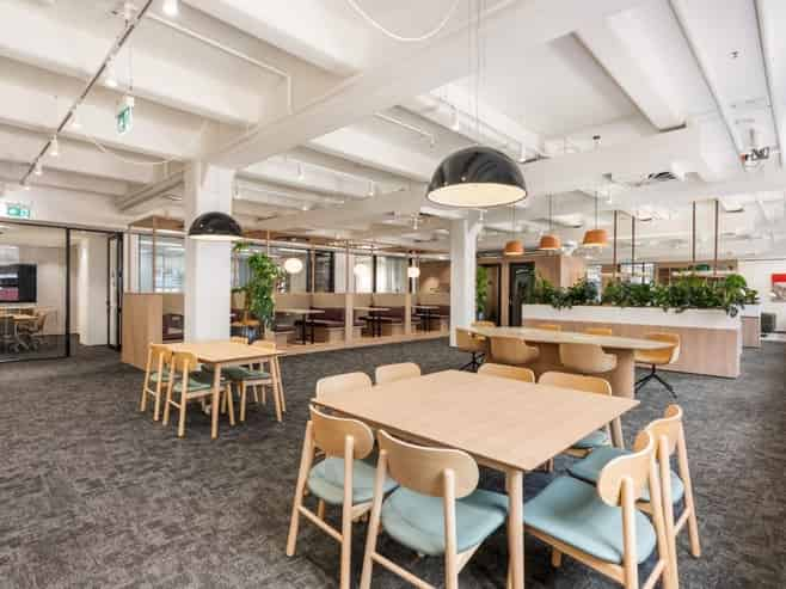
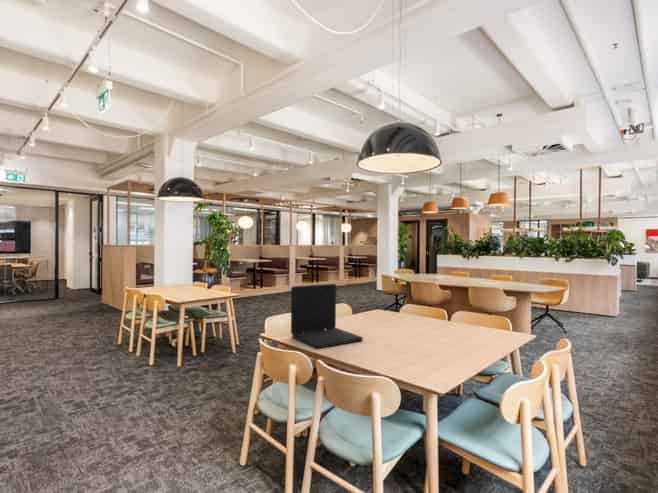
+ laptop (326, 313)
